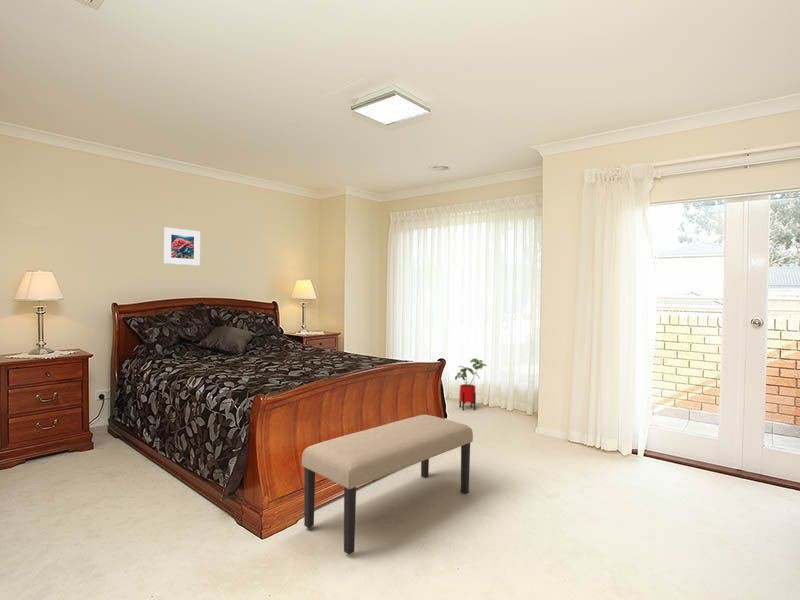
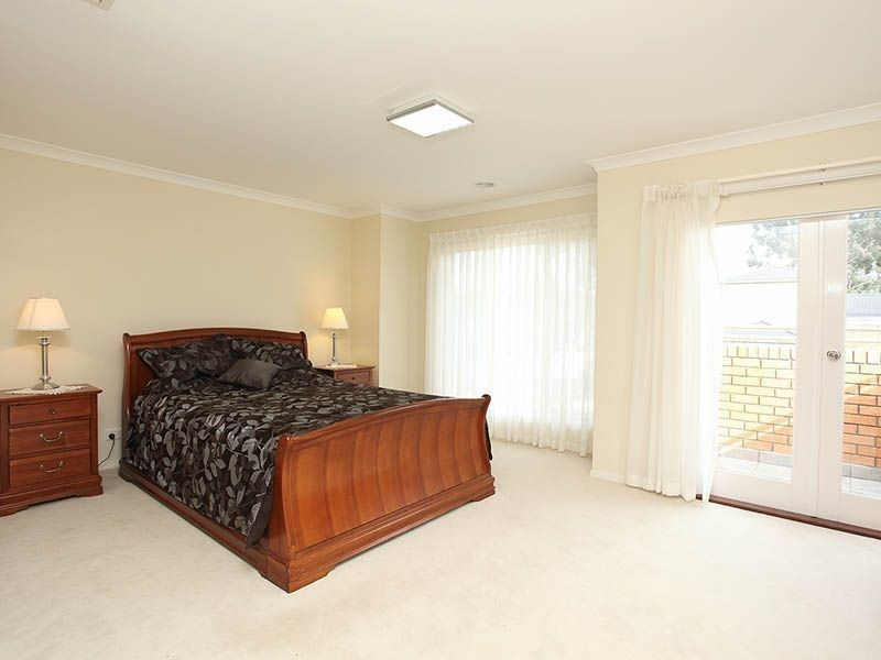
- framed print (182, 247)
- house plant (468, 384)
- bench (394, 470)
